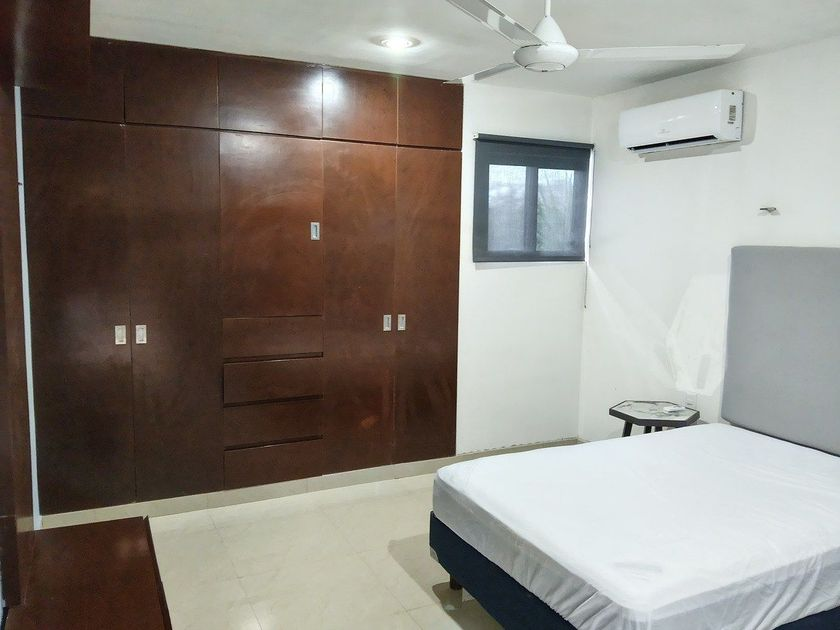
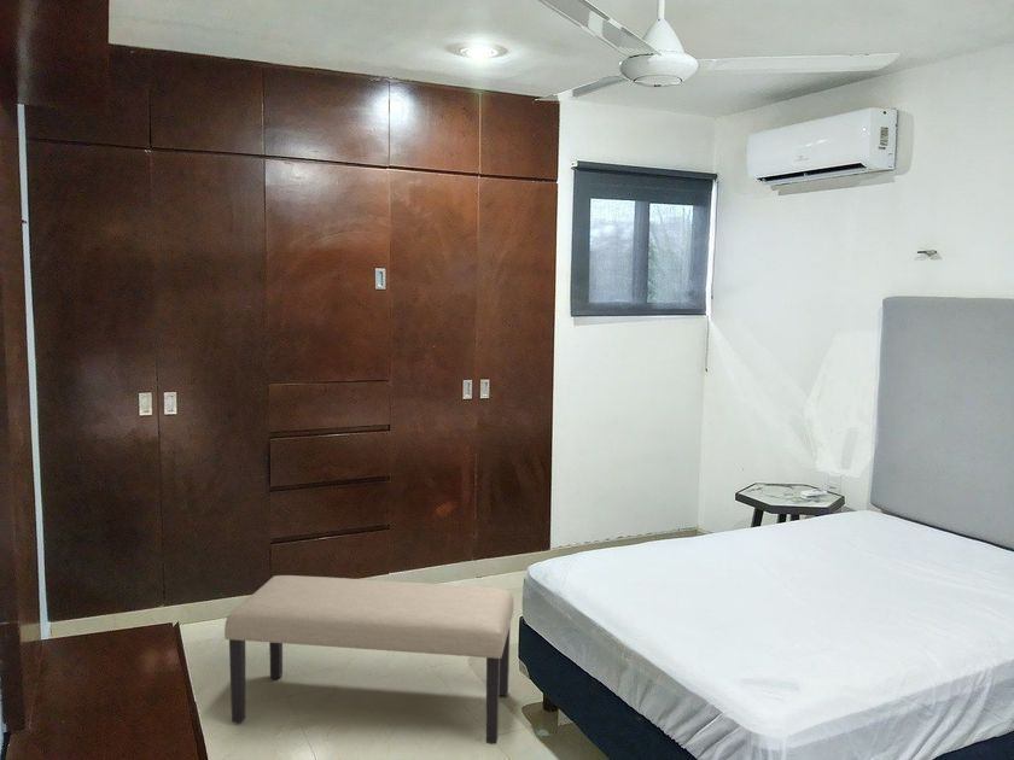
+ bench (375, 649)
